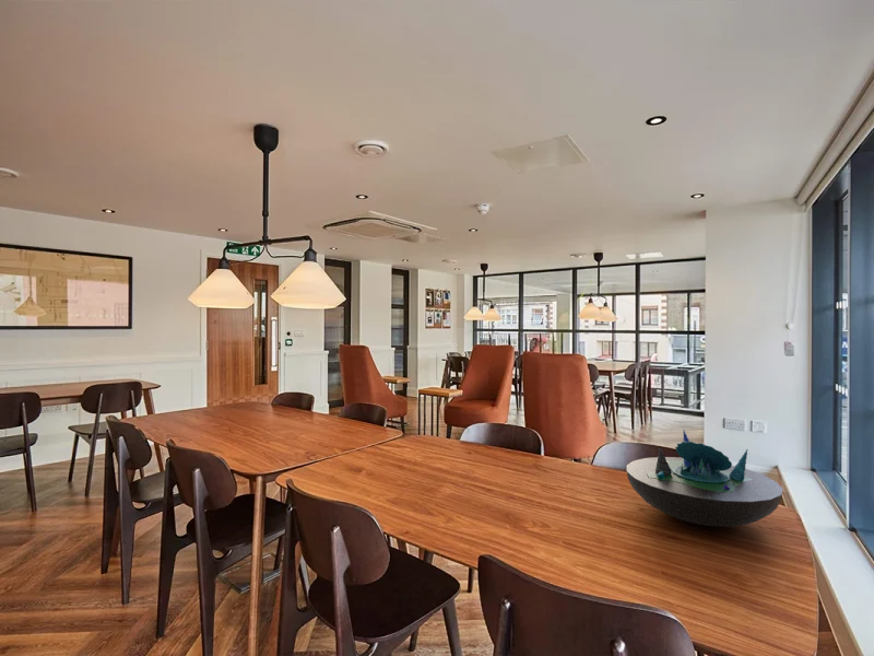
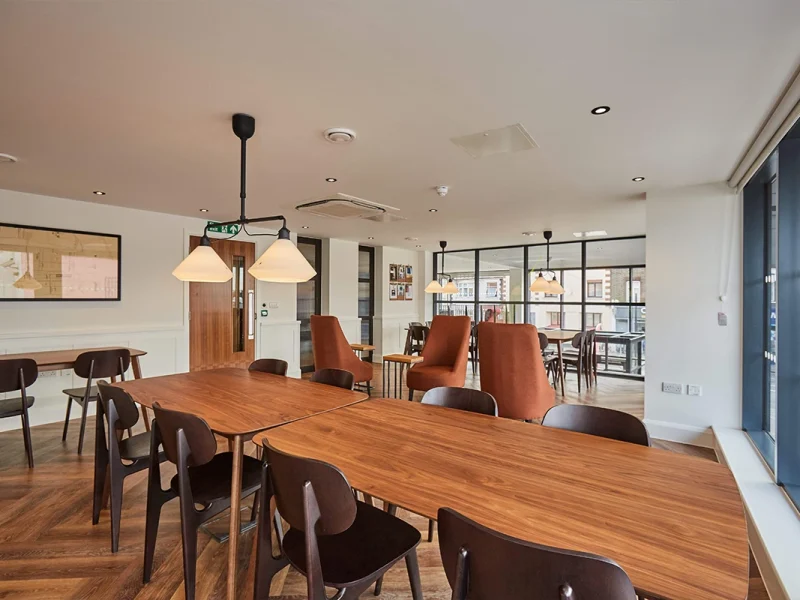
- decorative bowl (698, 477)
